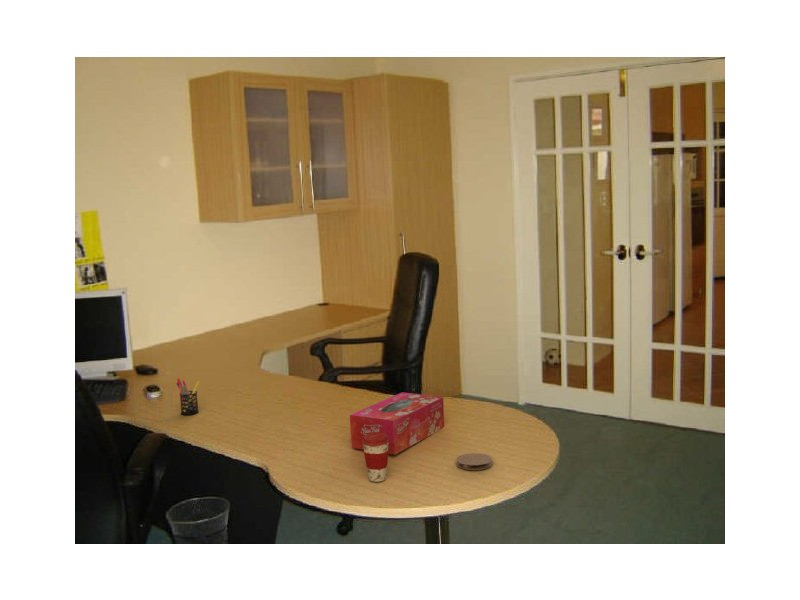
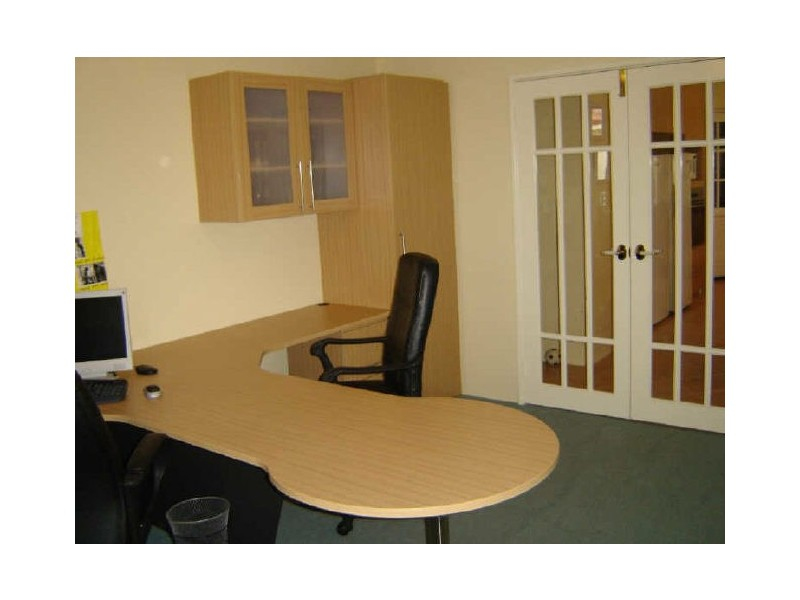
- pen holder (186, 395)
- coffee cup (376, 457)
- coaster (474, 461)
- tissue box (398, 421)
